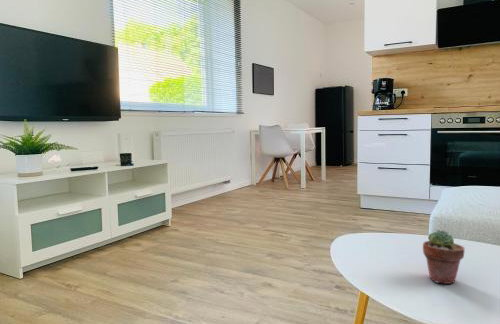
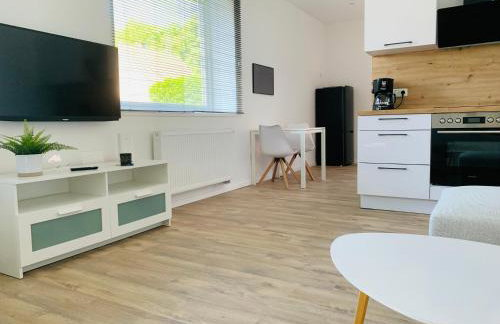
- potted succulent (442, 254)
